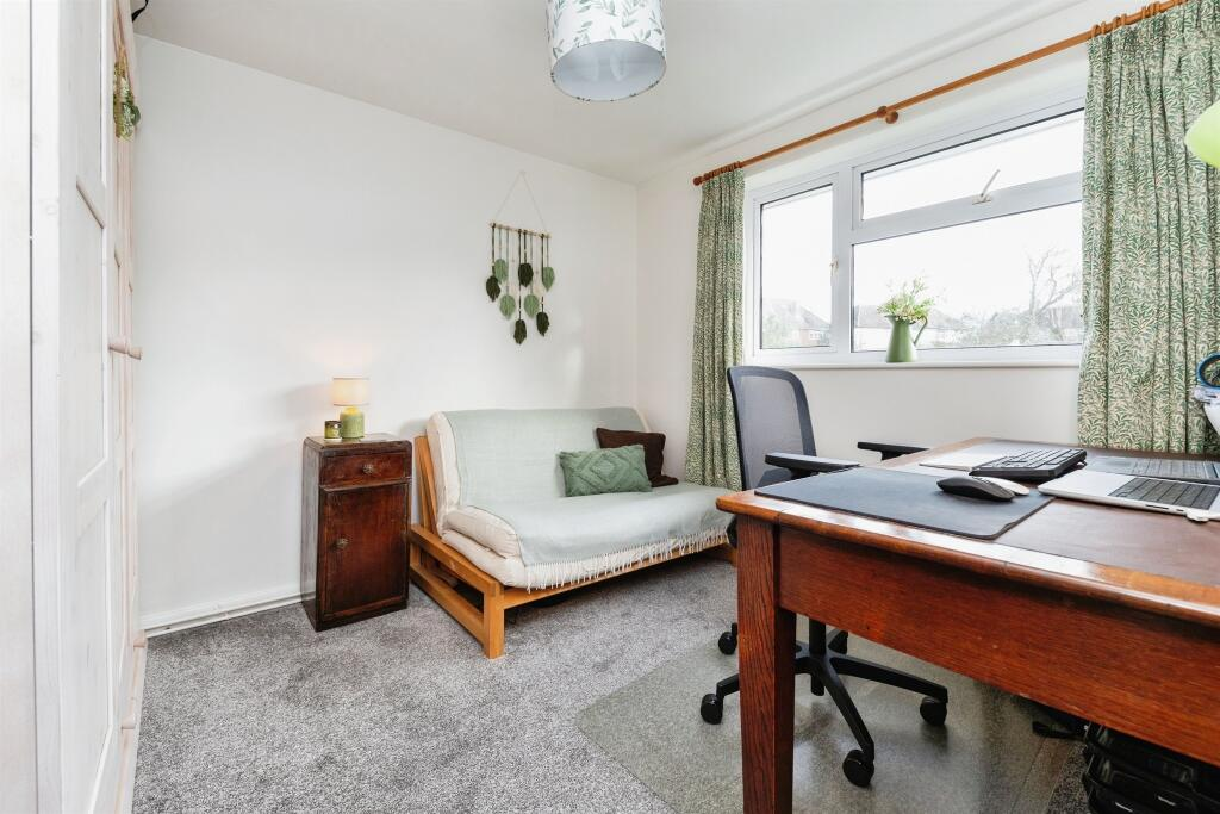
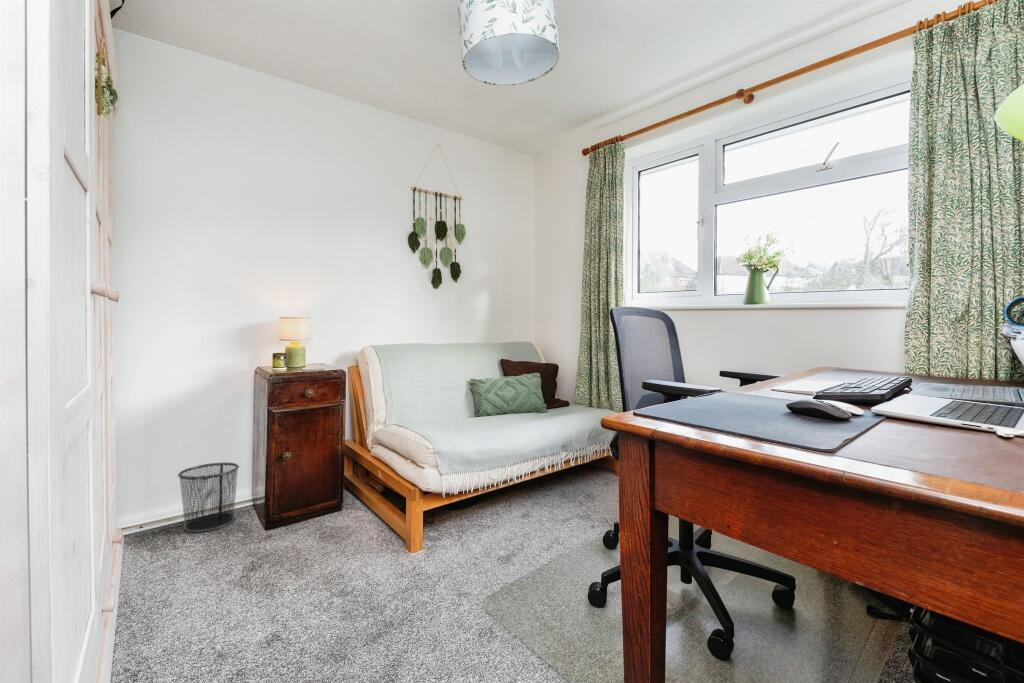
+ waste bin (209, 496)
